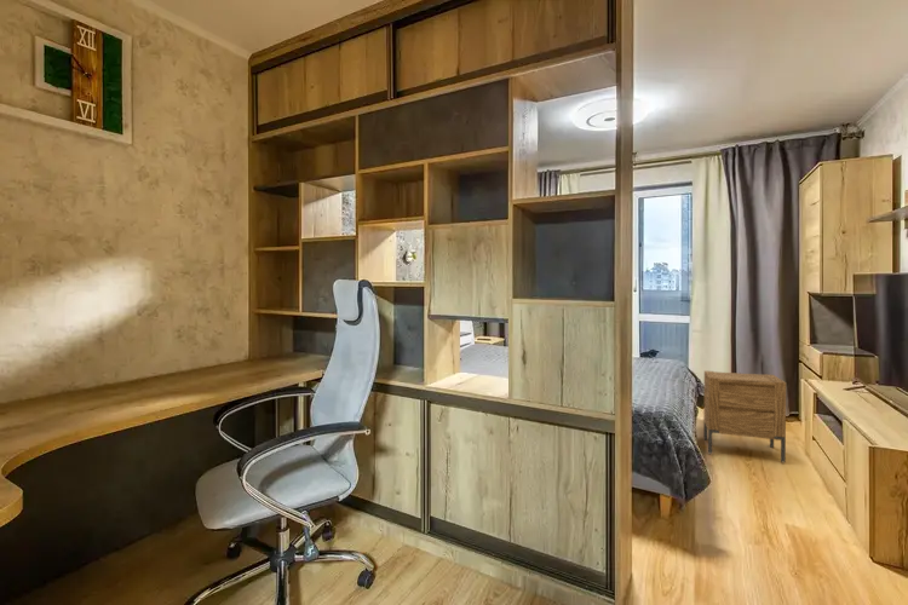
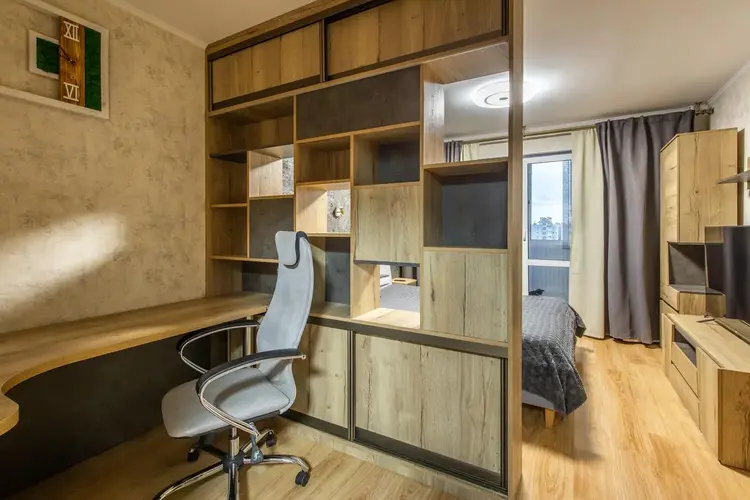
- nightstand (741, 413)
